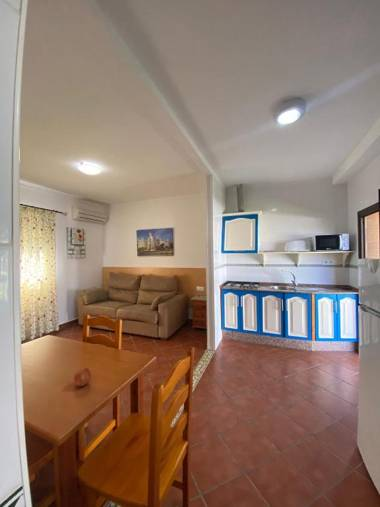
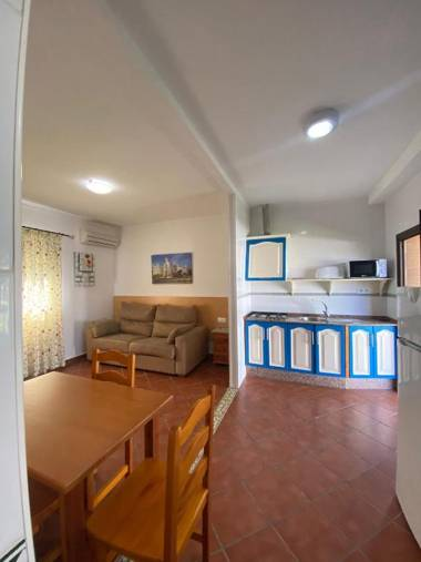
- fruit (82, 376)
